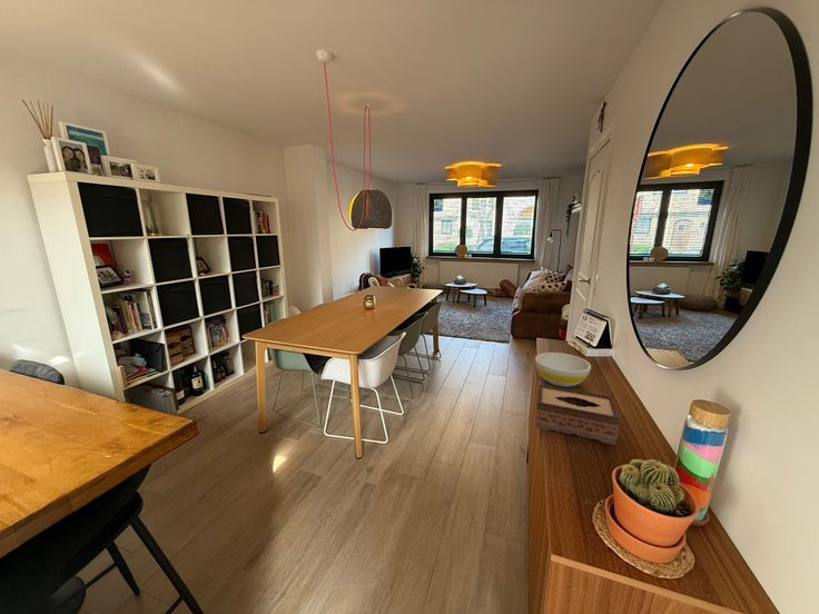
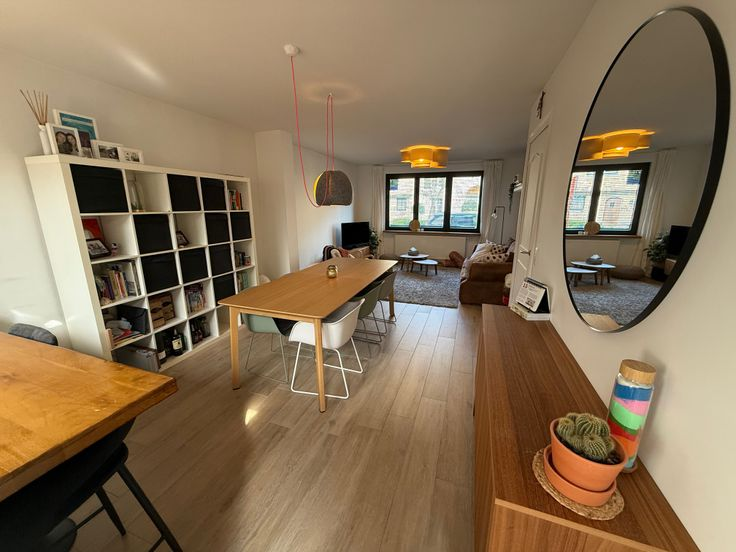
- tissue box (573, 412)
- bowl (561, 370)
